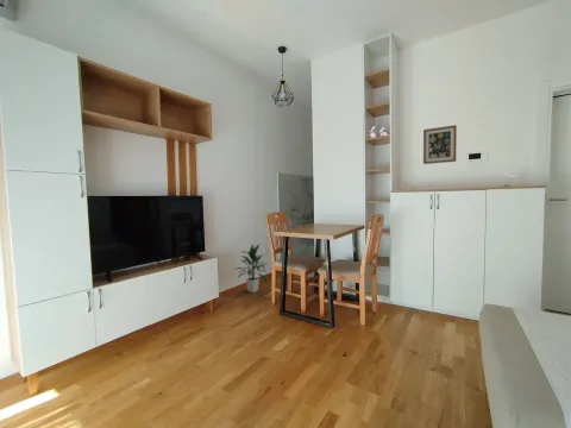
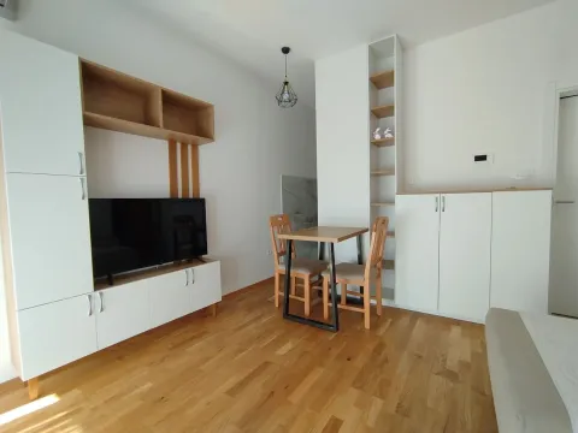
- wall art (439, 145)
- indoor plant (252, 268)
